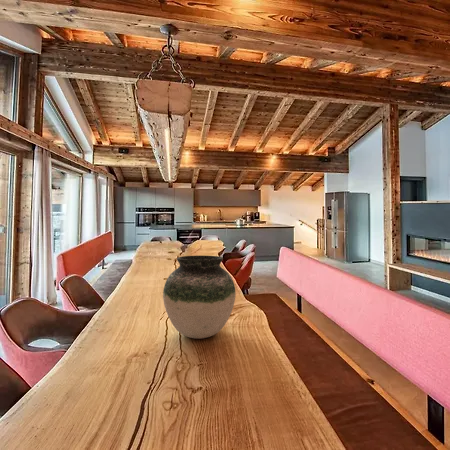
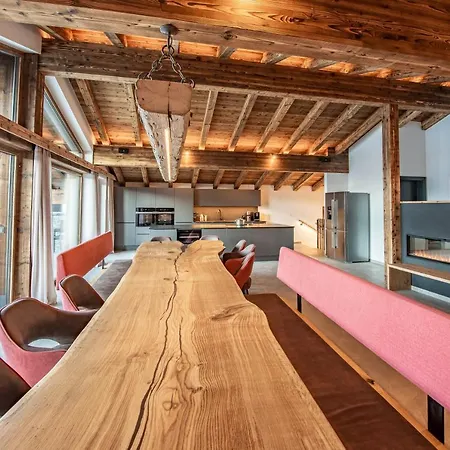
- vase (199, 295)
